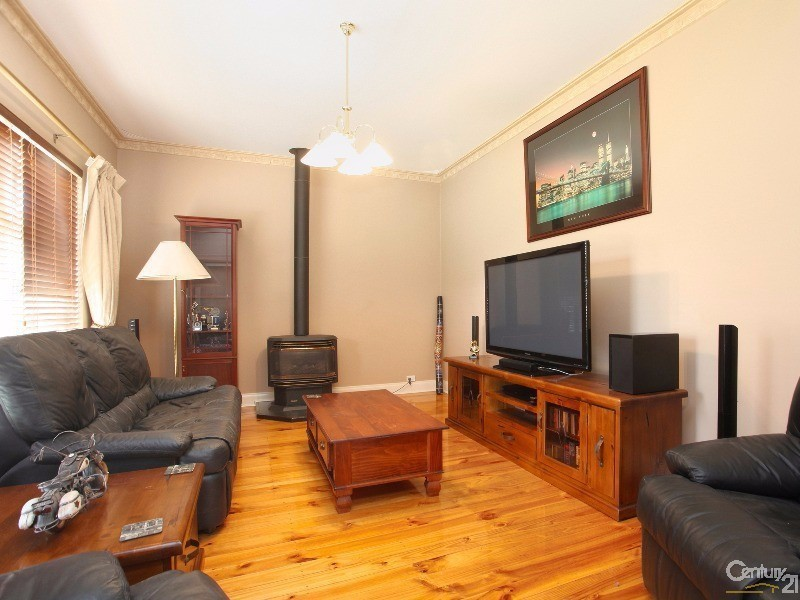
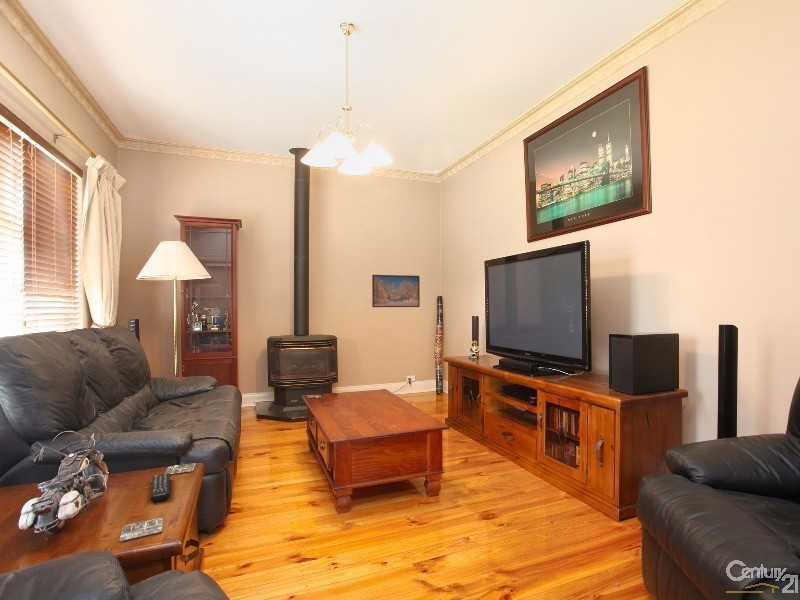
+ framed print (396, 291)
+ remote control (160, 486)
